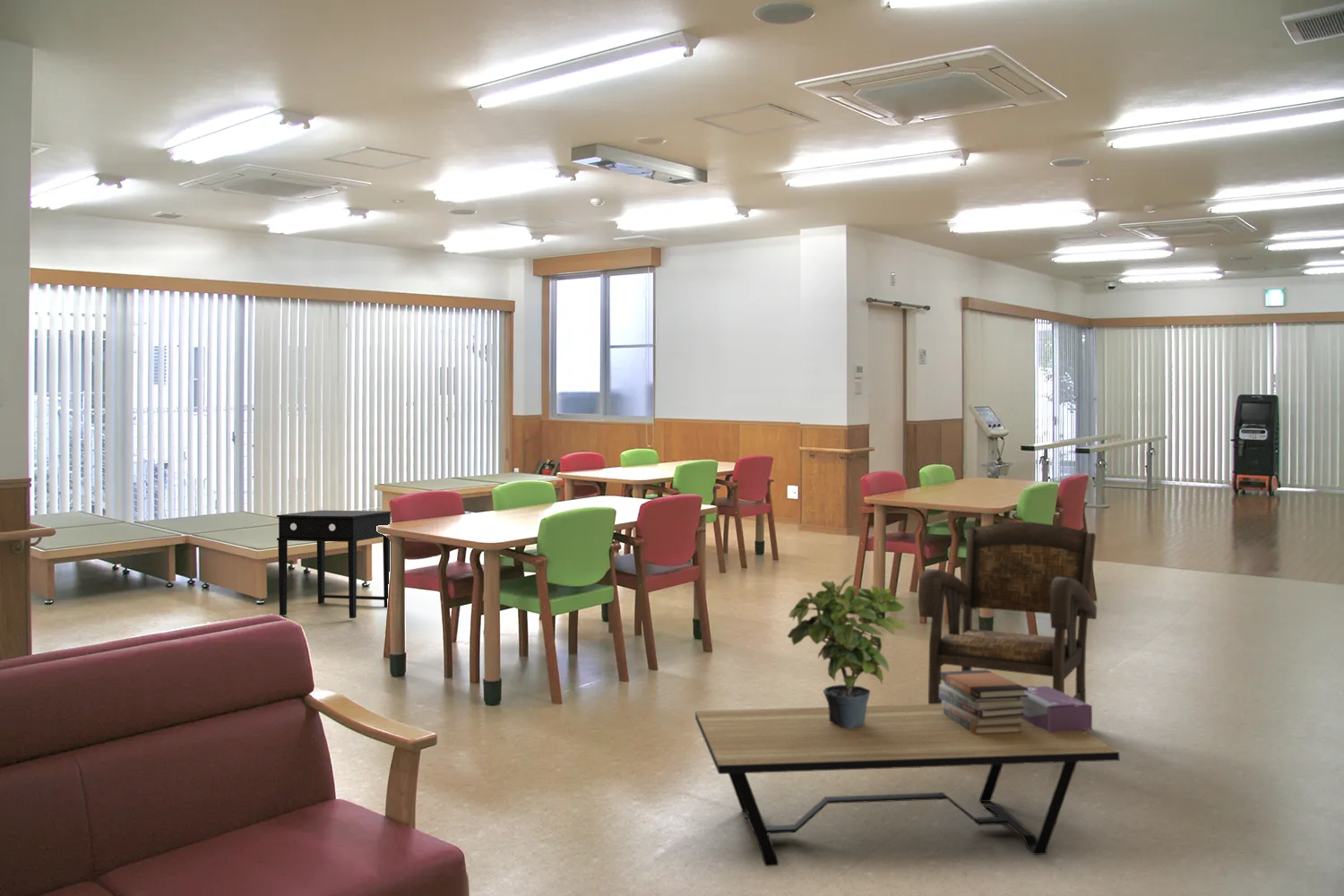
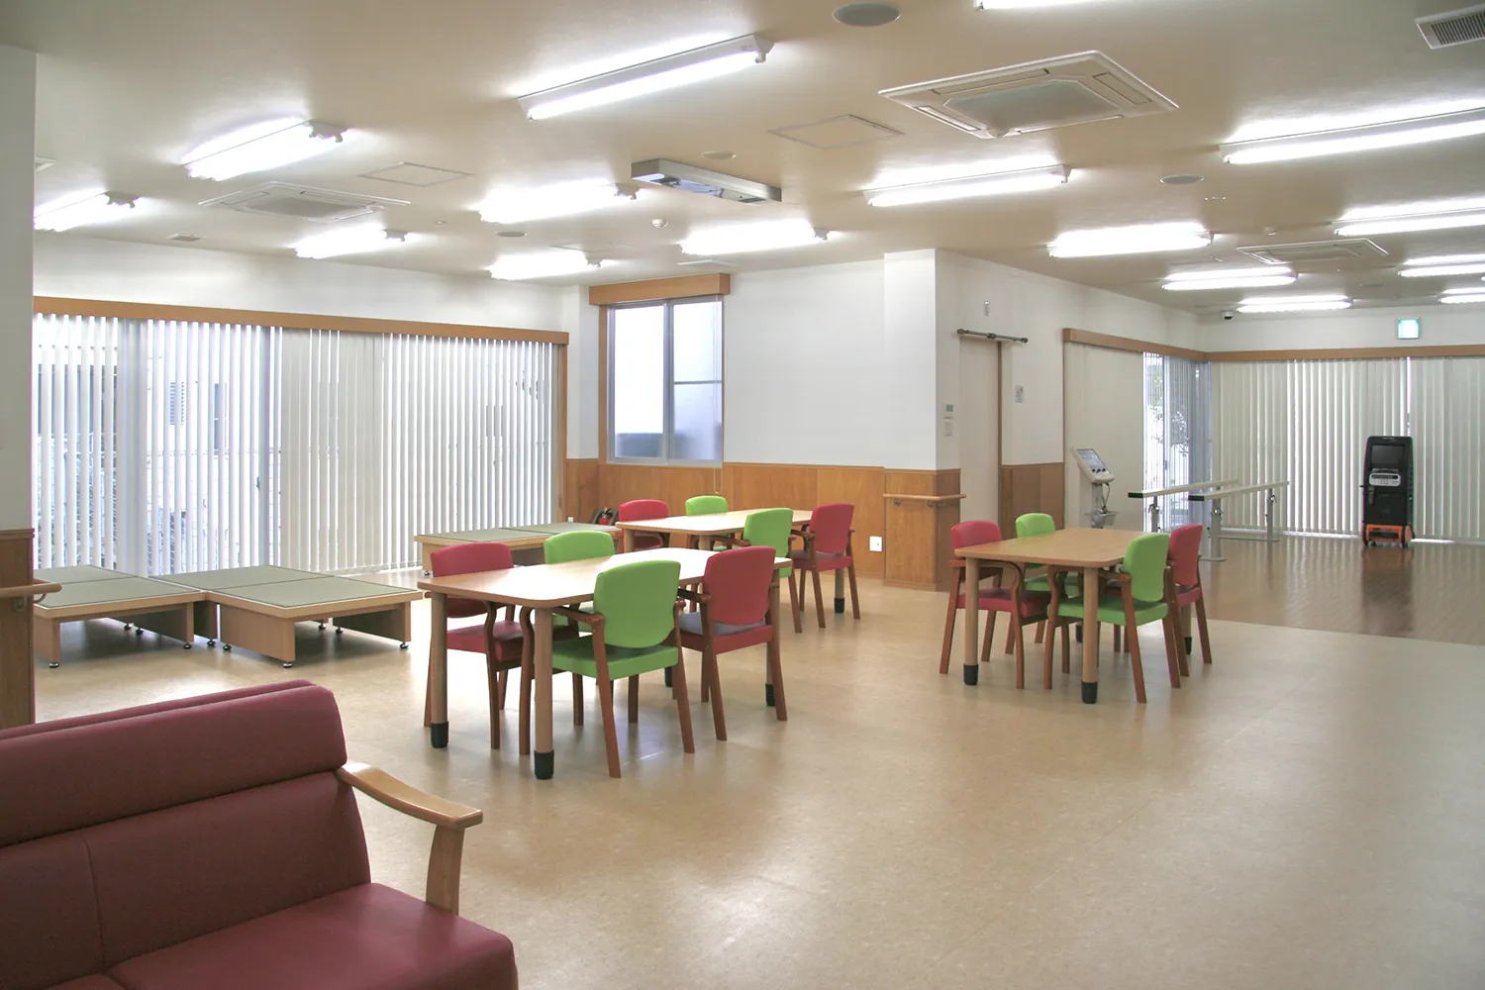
- book stack (981, 702)
- potted plant (846, 651)
- coffee table (895, 794)
- side table (324, 562)
- tissue box (1047, 709)
- armchair (1012, 633)
